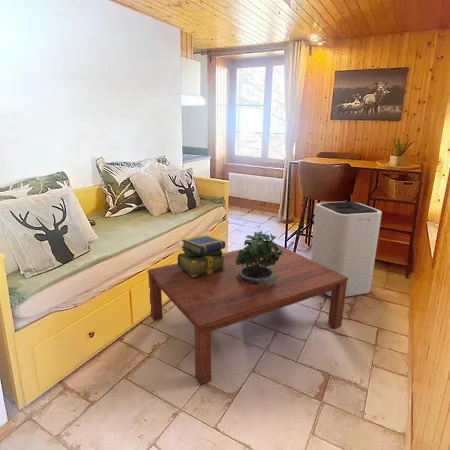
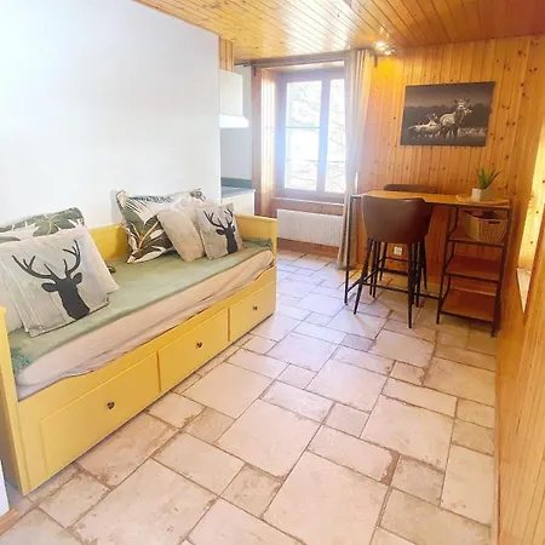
- coffee table (245, 297)
- potted plant (259, 253)
- trash can (343, 246)
- stack of books (202, 253)
